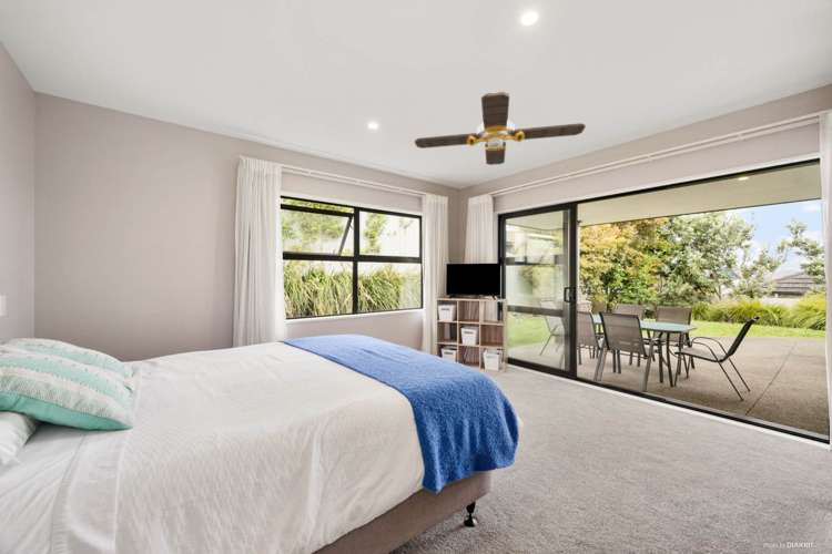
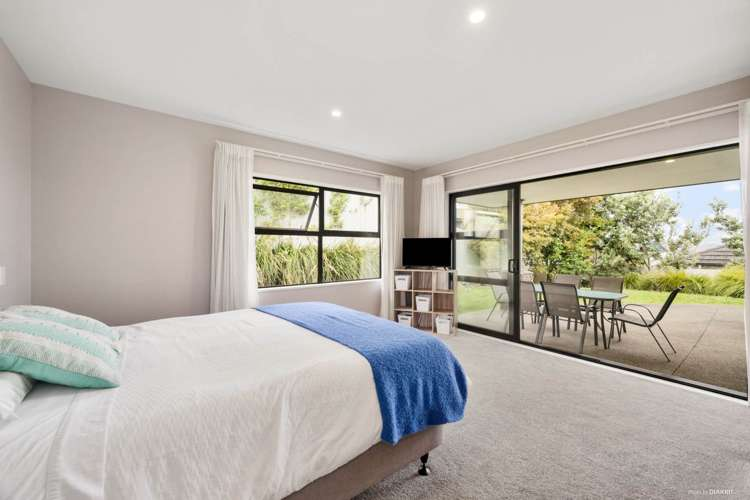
- ceiling fan (495, 122)
